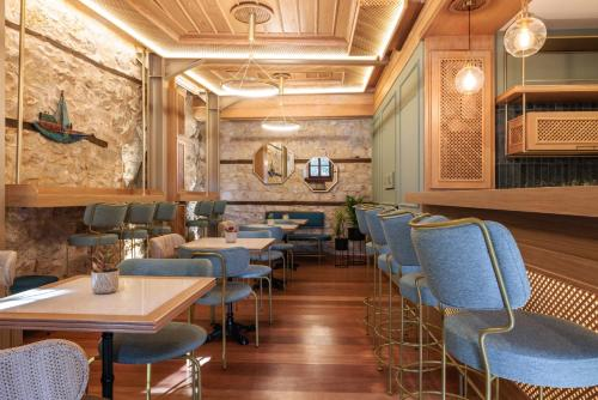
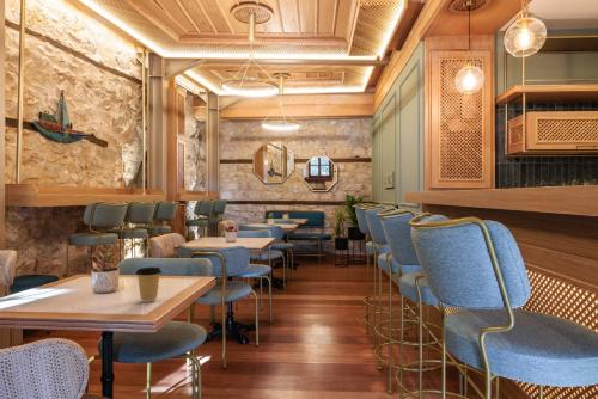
+ coffee cup (148, 283)
